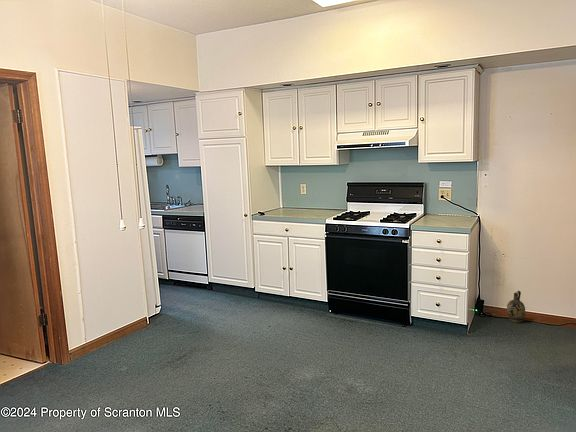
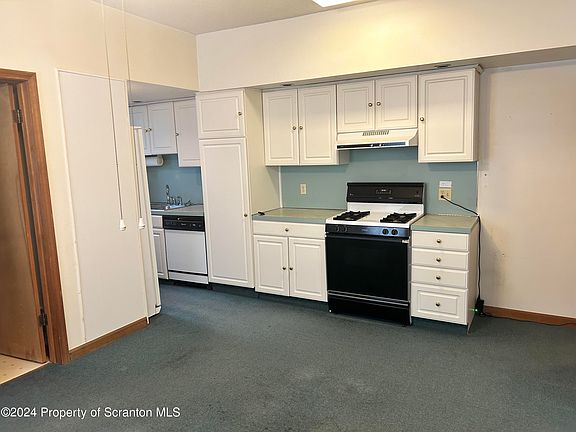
- ceramic jug (516, 305)
